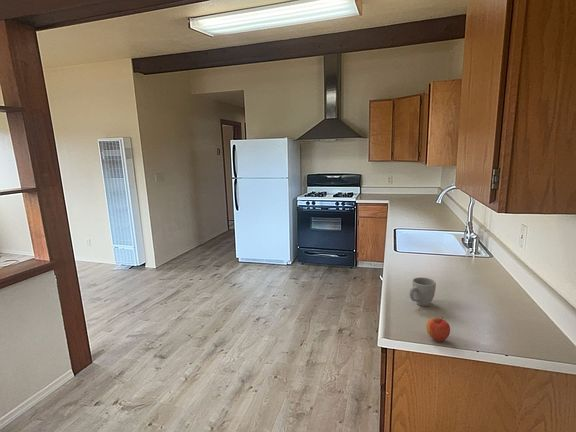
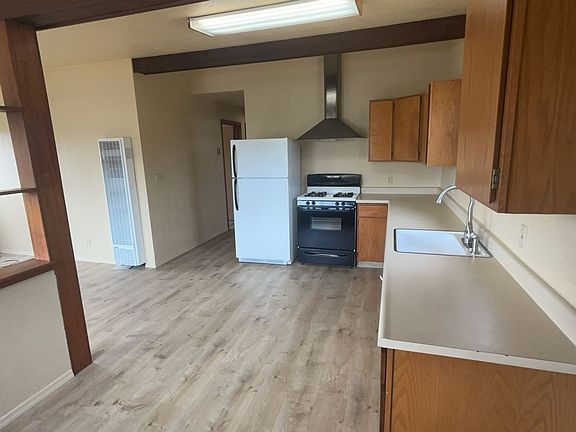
- apple (438, 328)
- mug (420, 293)
